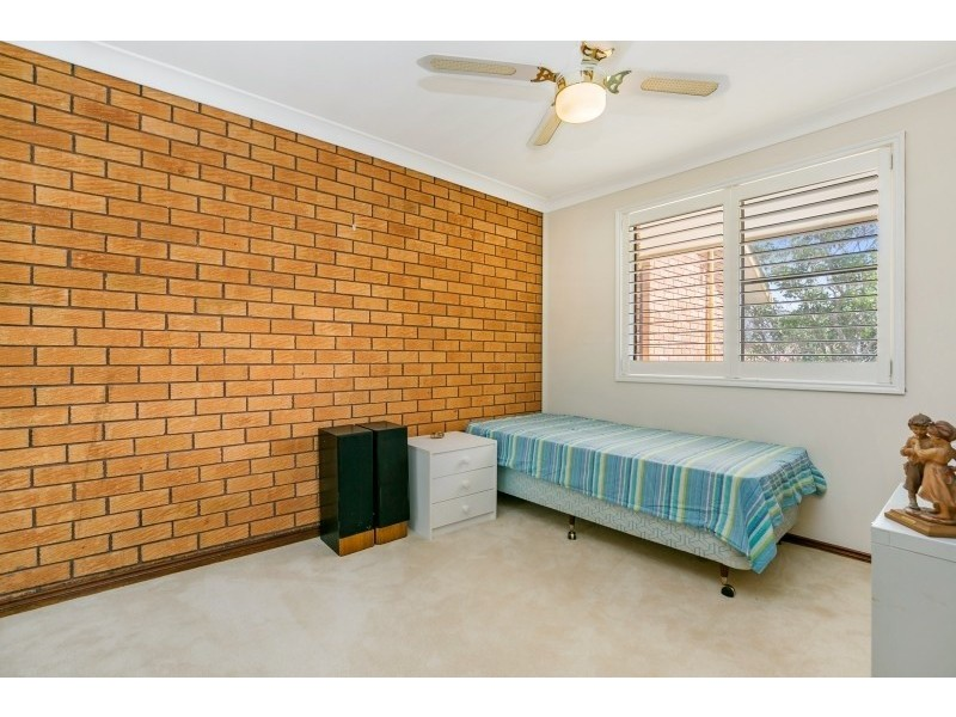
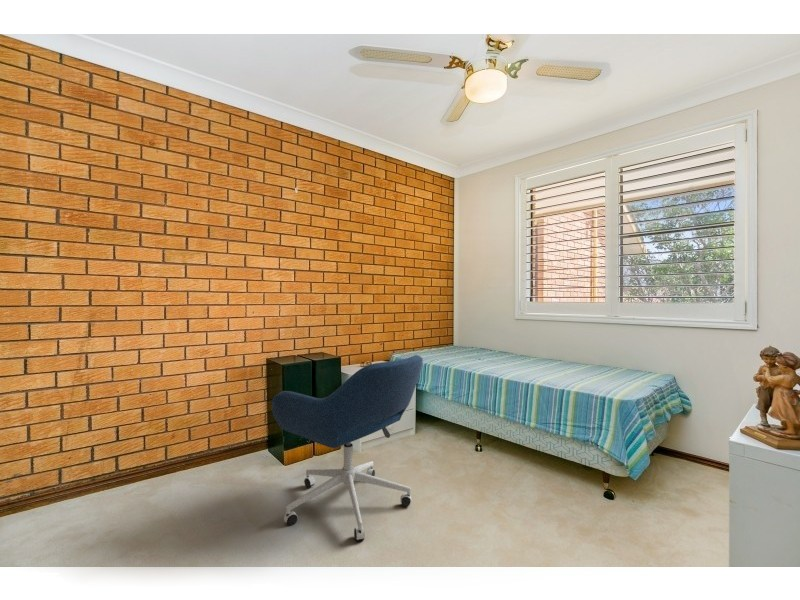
+ office chair (351, 429)
